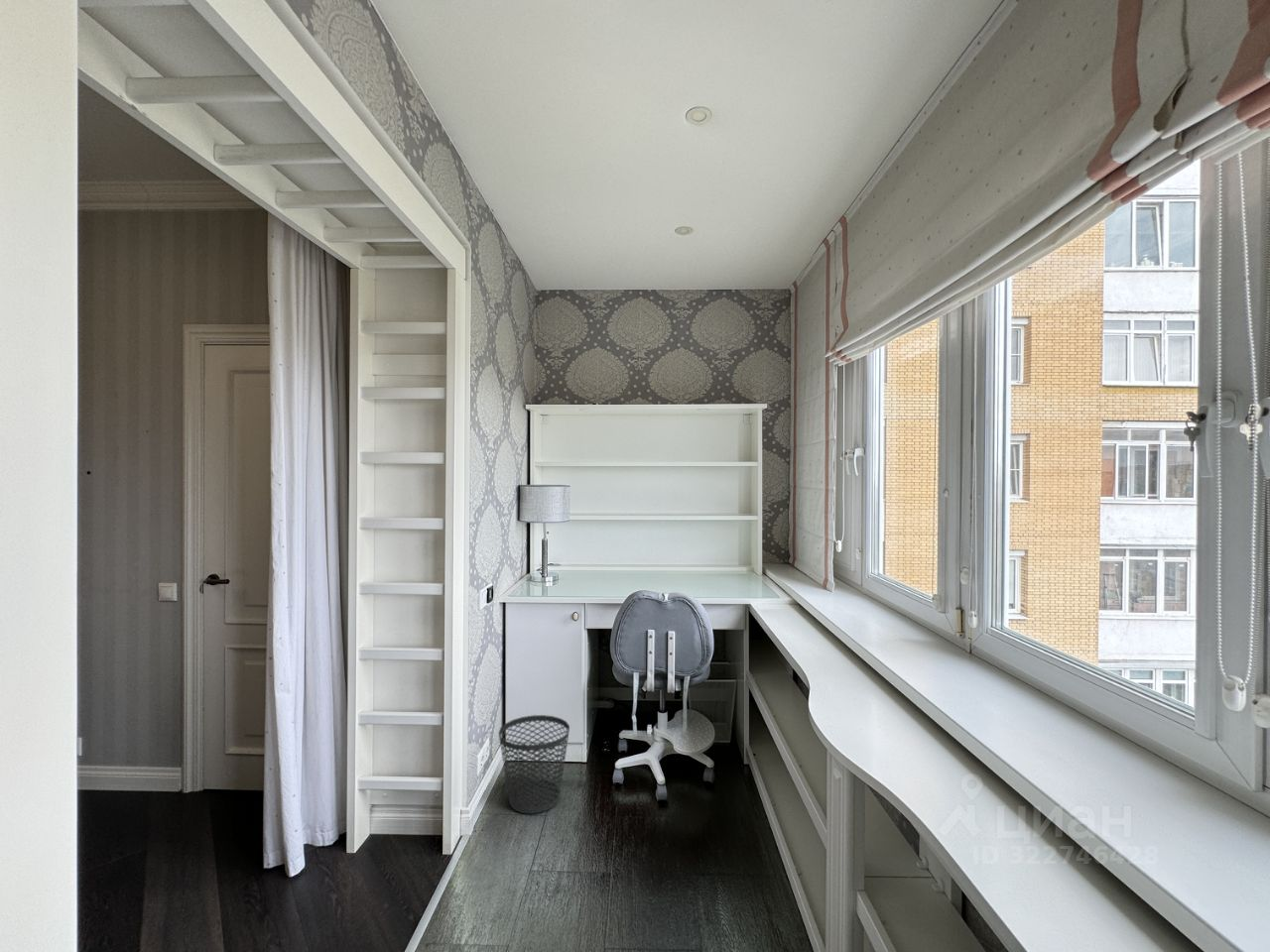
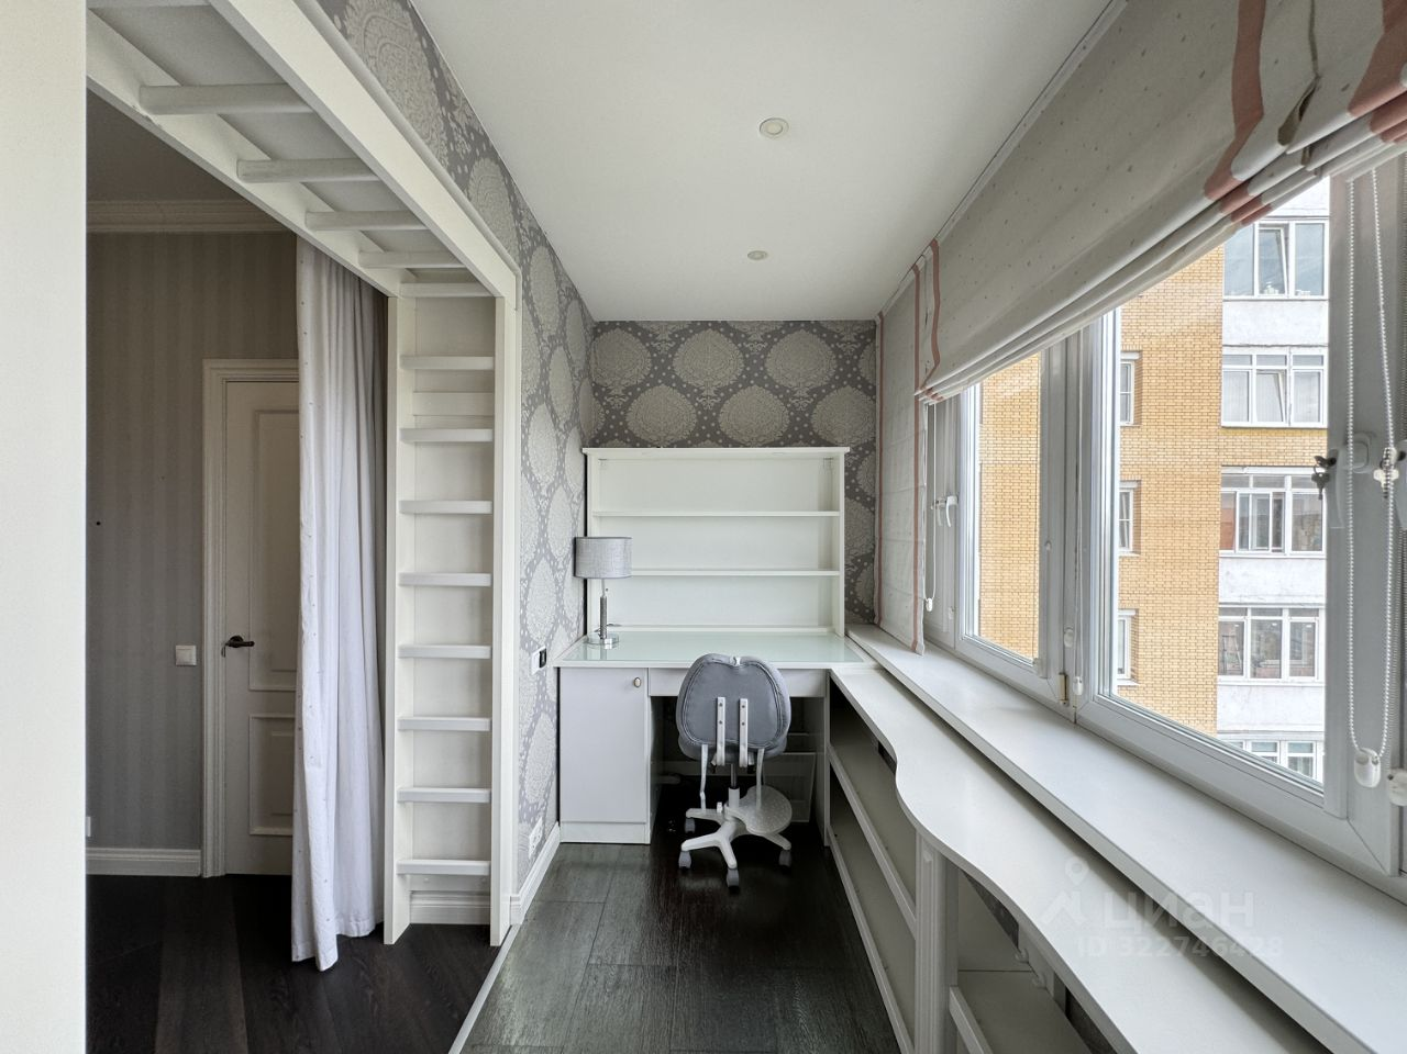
- wastebasket (534, 765)
